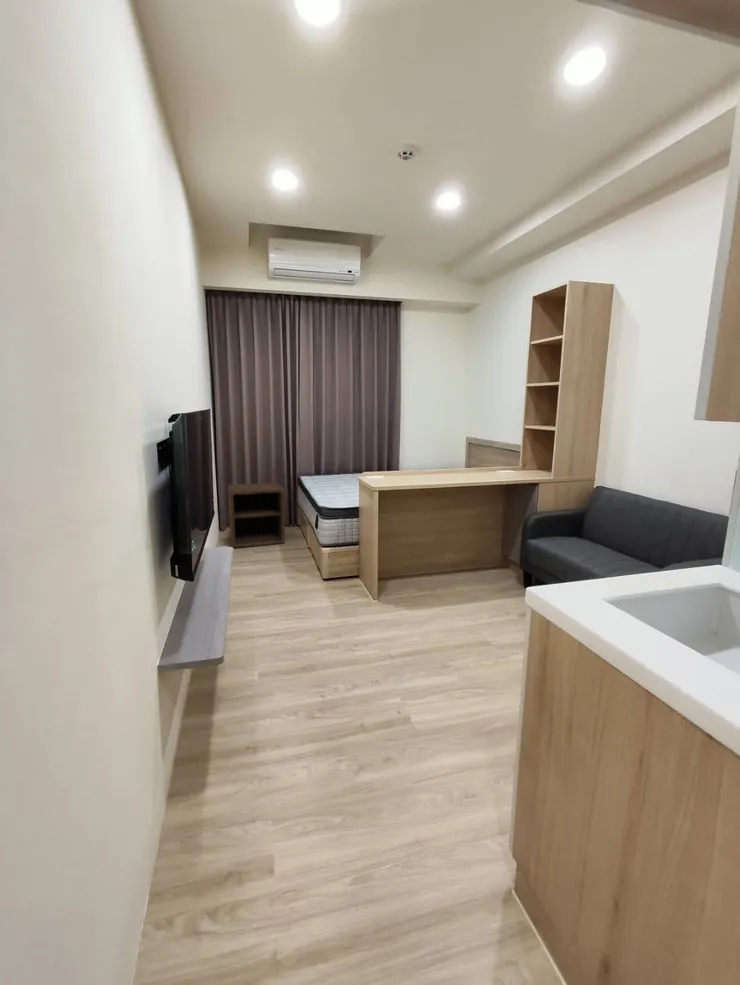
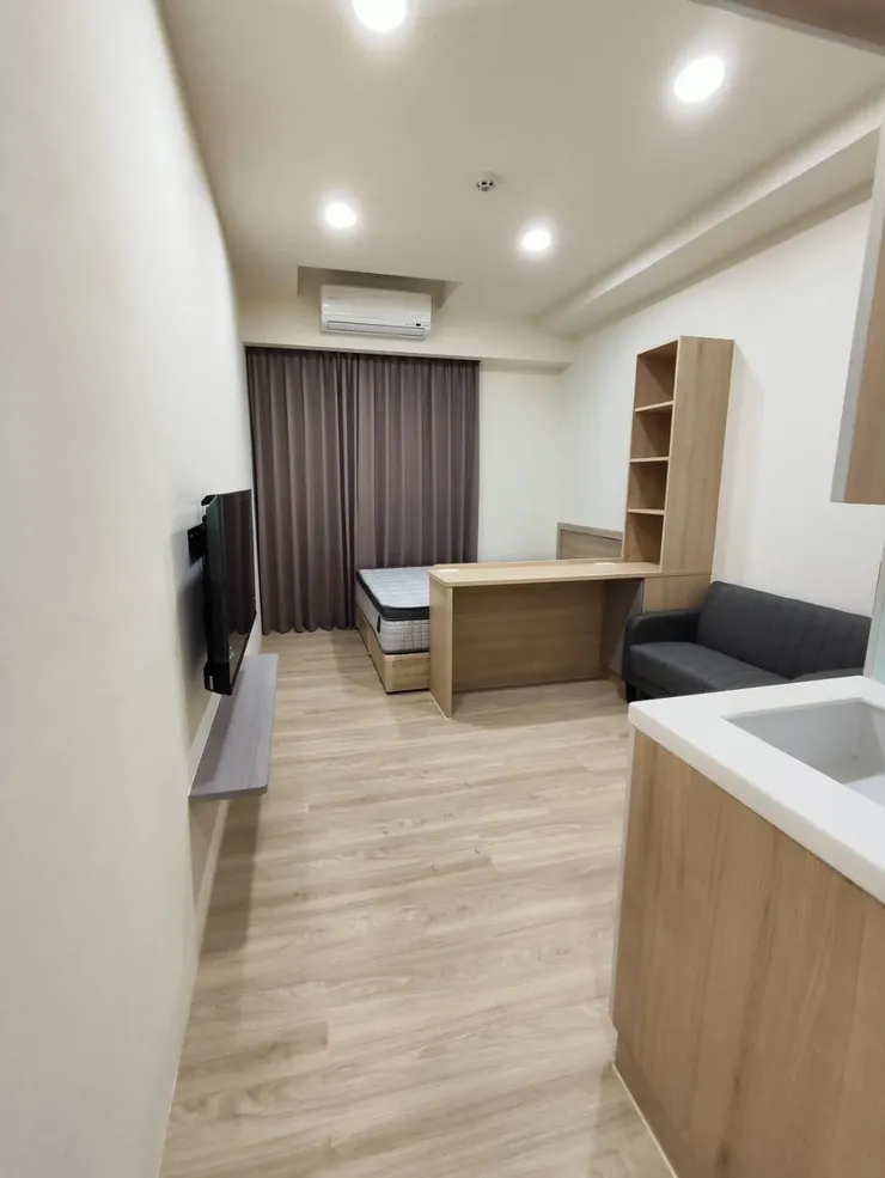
- nightstand (256, 513)
